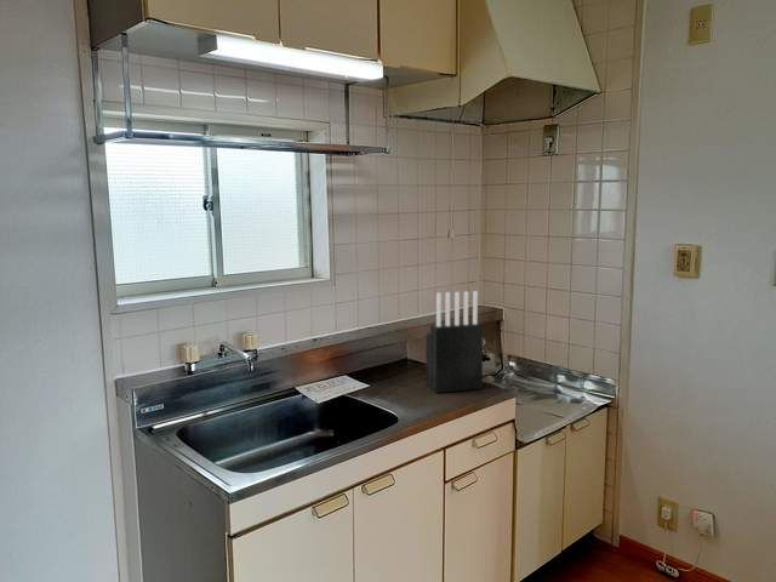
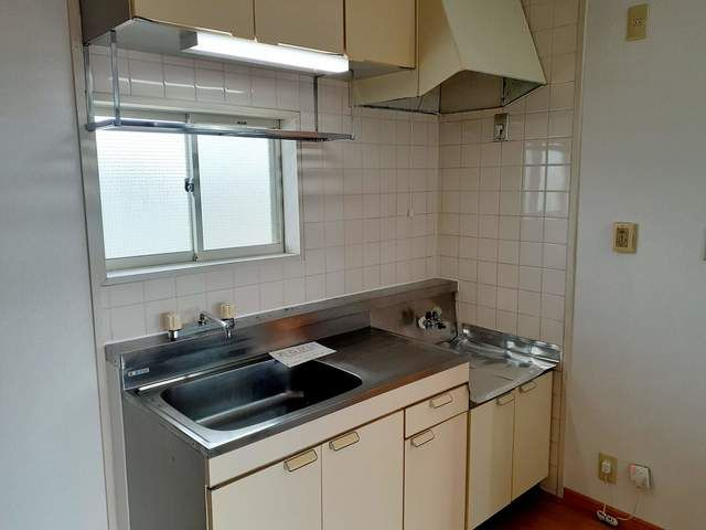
- knife block (452, 338)
